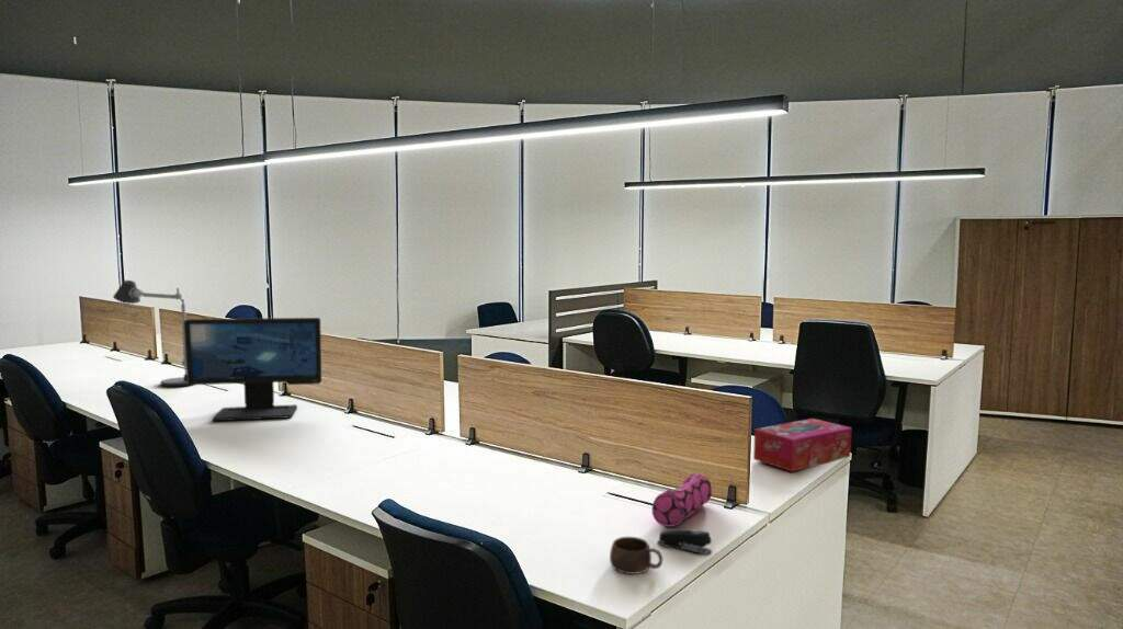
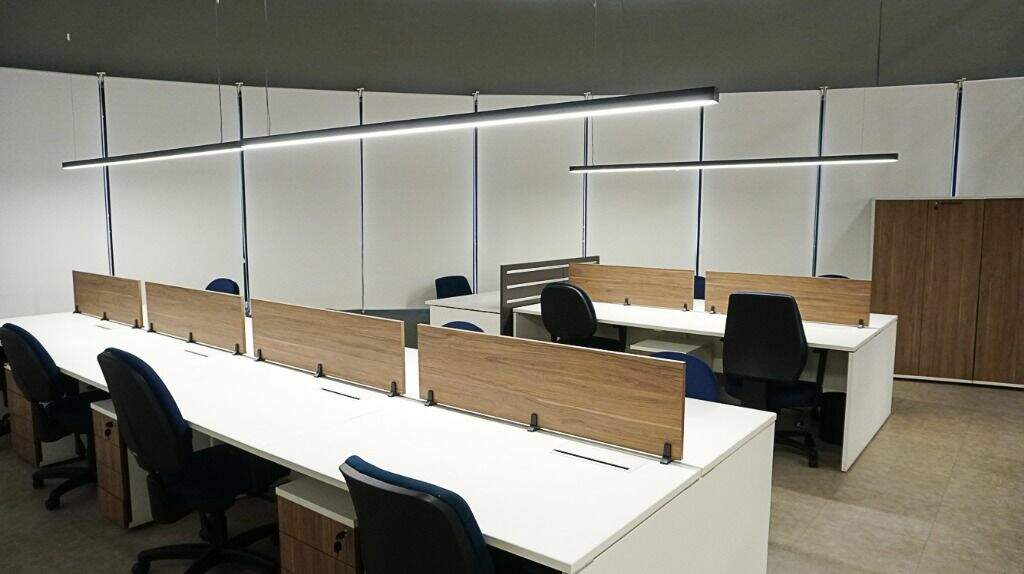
- tissue box (803, 443)
- desk lamp (182, 330)
- cup (635, 557)
- pencil case (683, 498)
- computer monitor (256, 366)
- stapler (683, 537)
